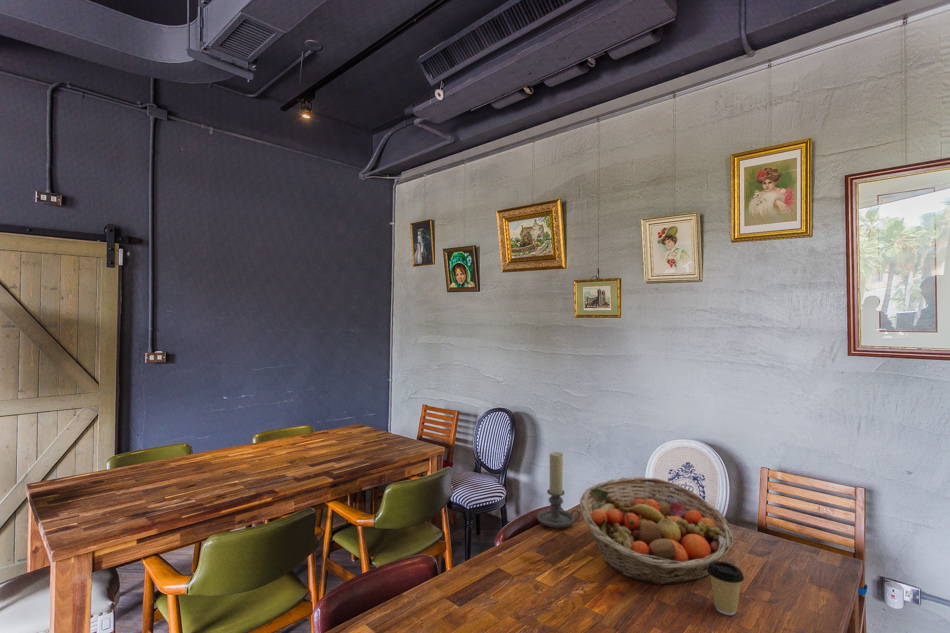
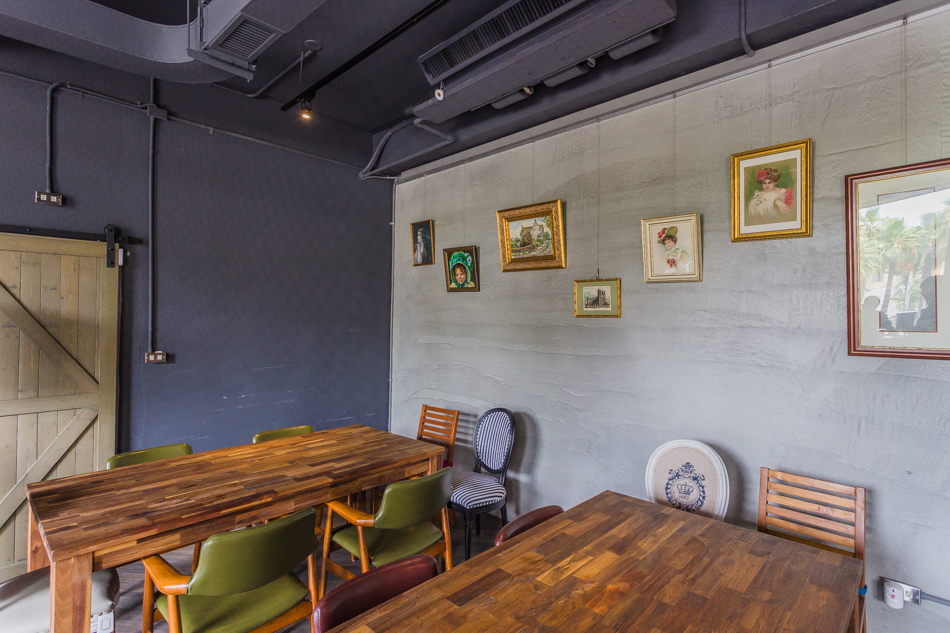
- candle holder (559, 487)
- fruit basket (653, 527)
- coffee cup (725, 588)
